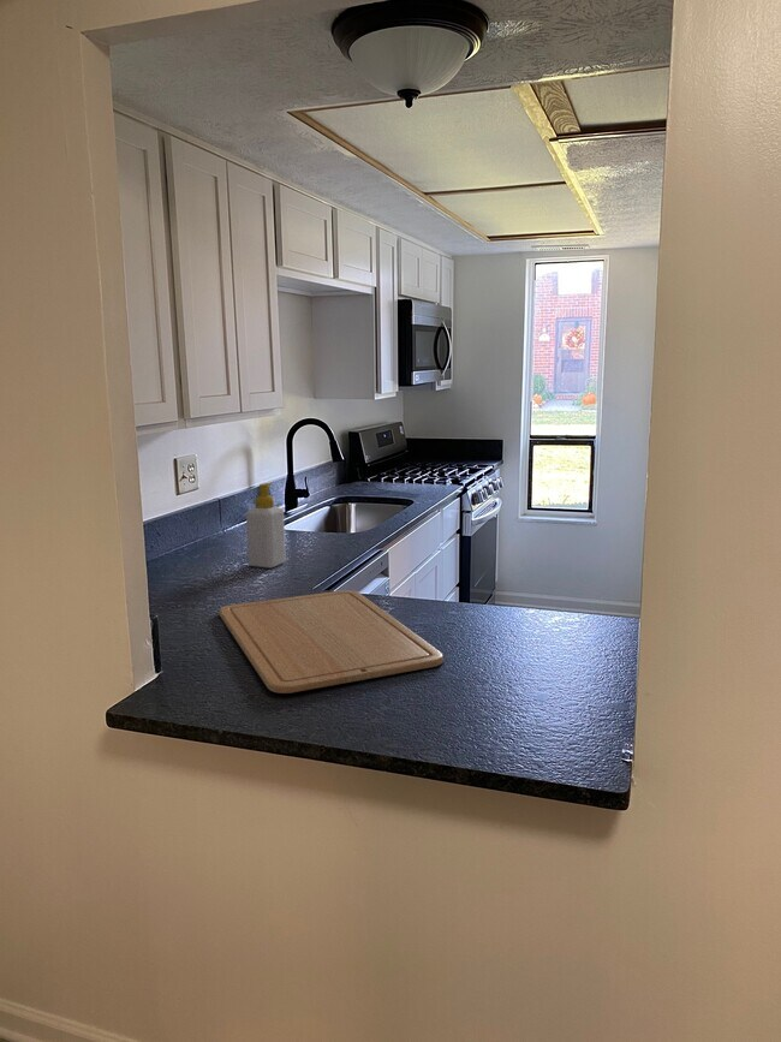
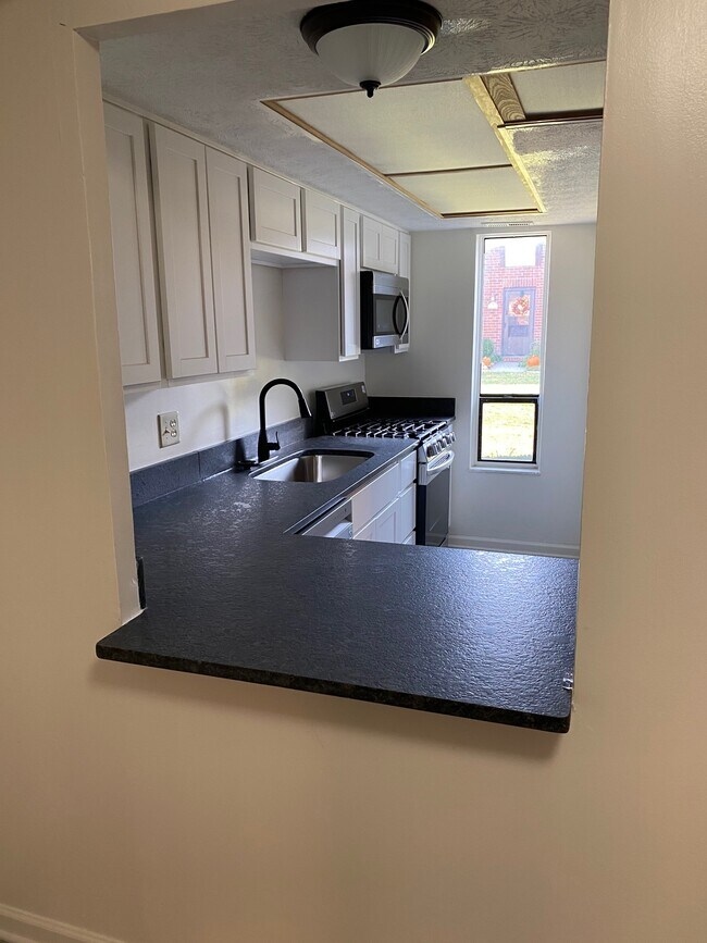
- soap bottle (266, 524)
- chopping board (321, 632)
